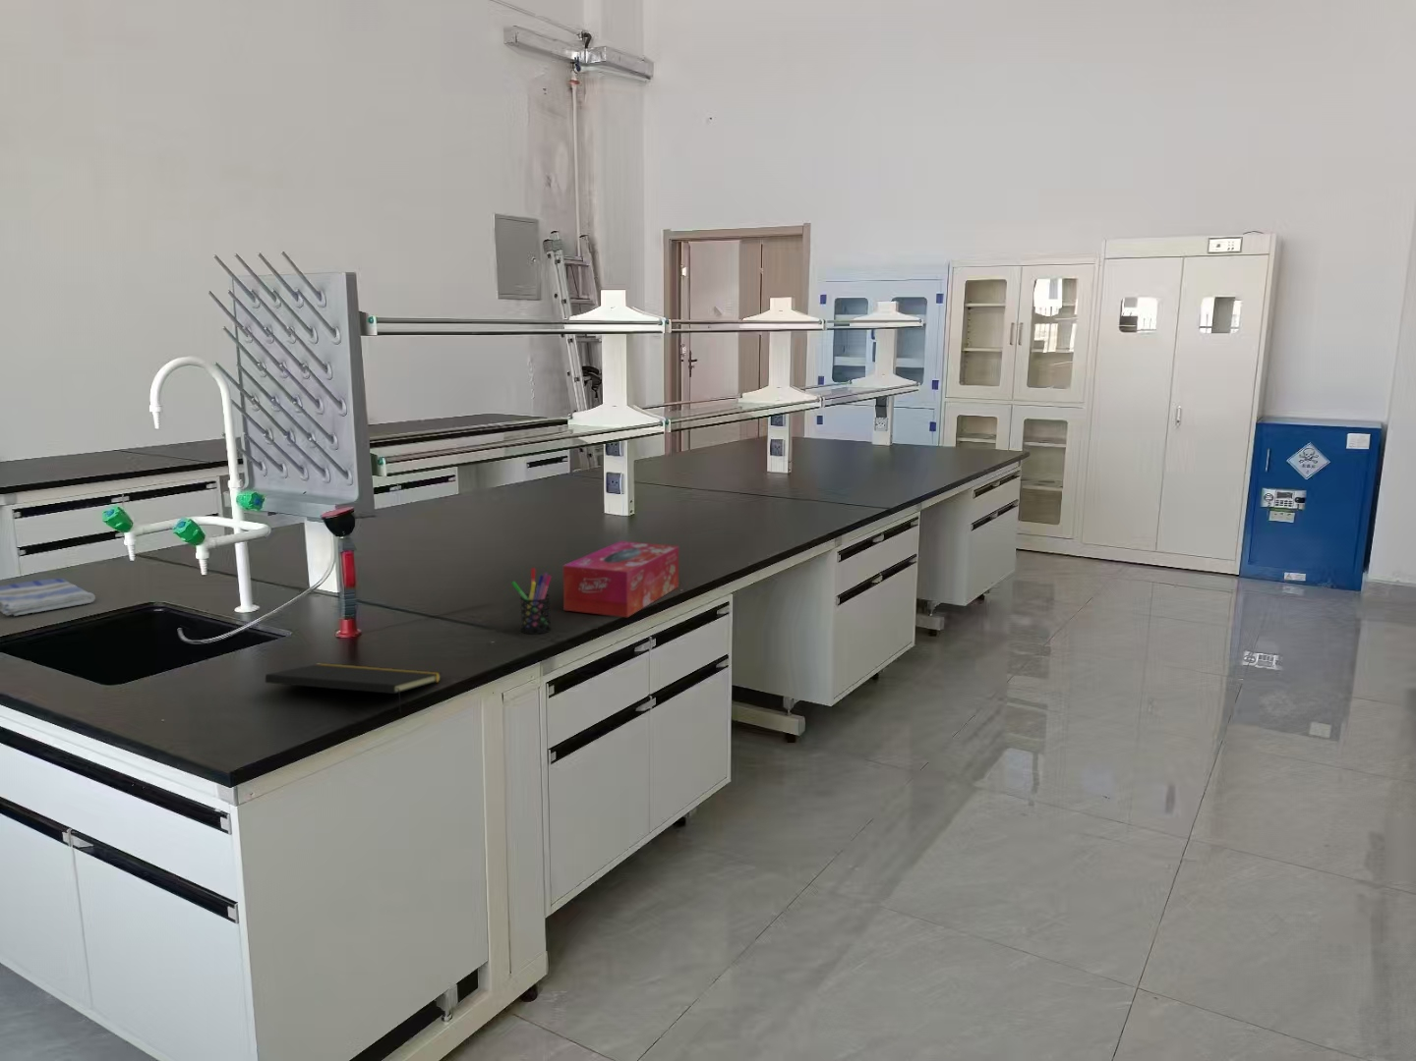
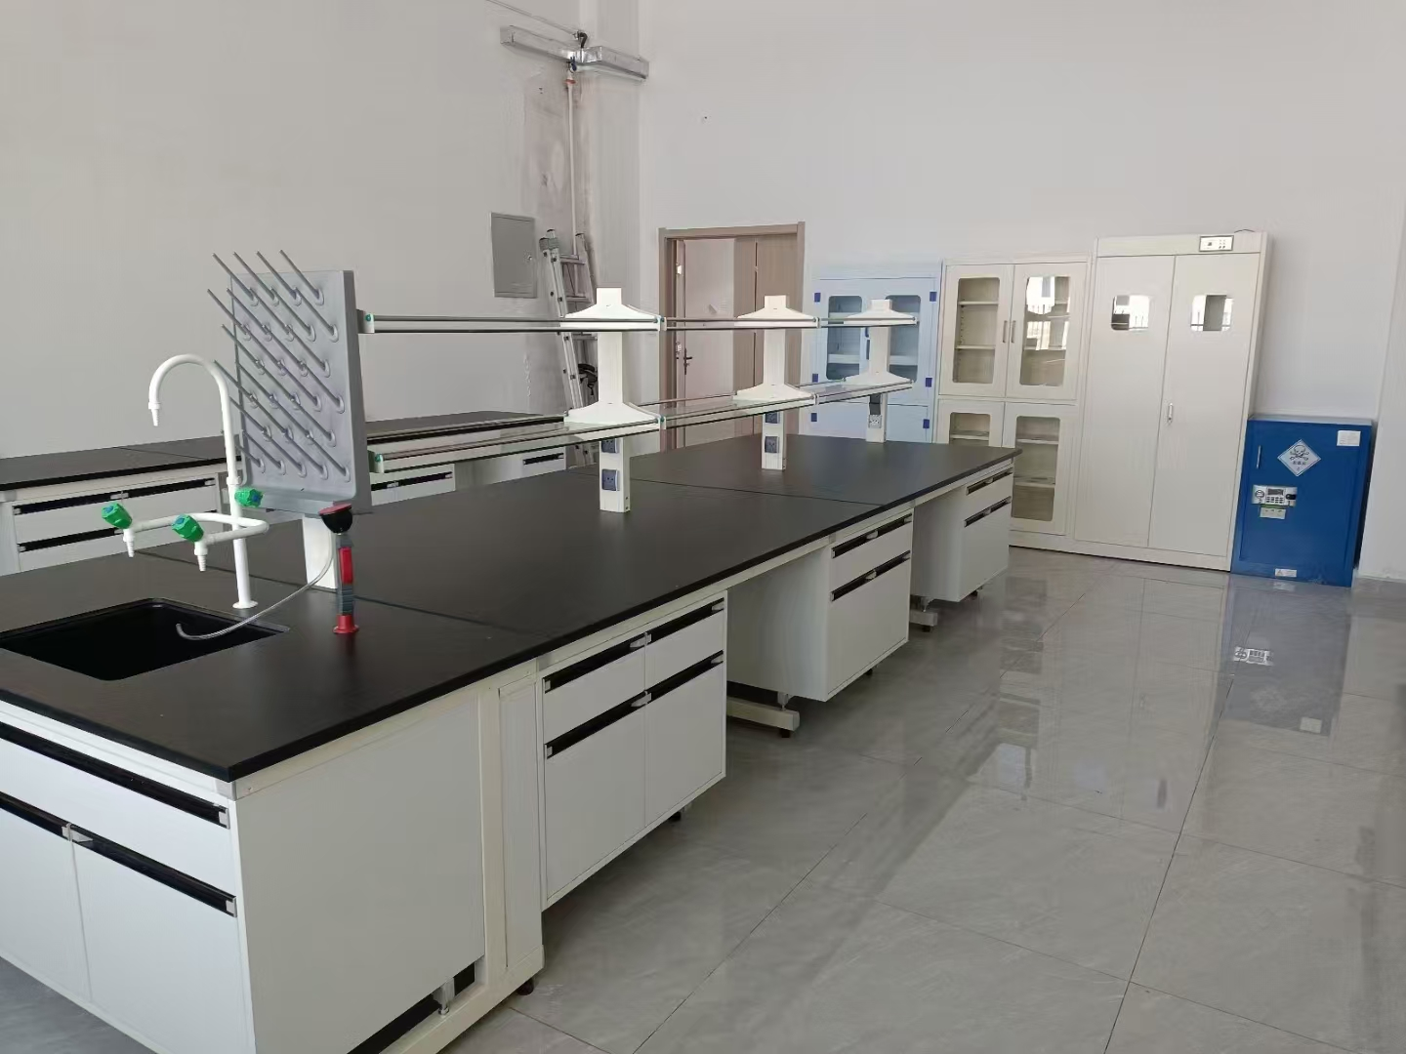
- notepad (356, 676)
- pen holder (531, 601)
- dish towel (37, 594)
- tissue box (623, 576)
